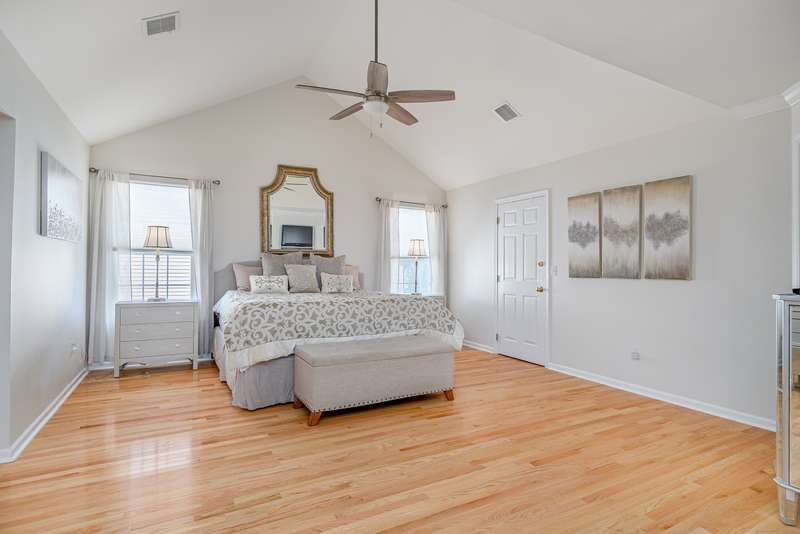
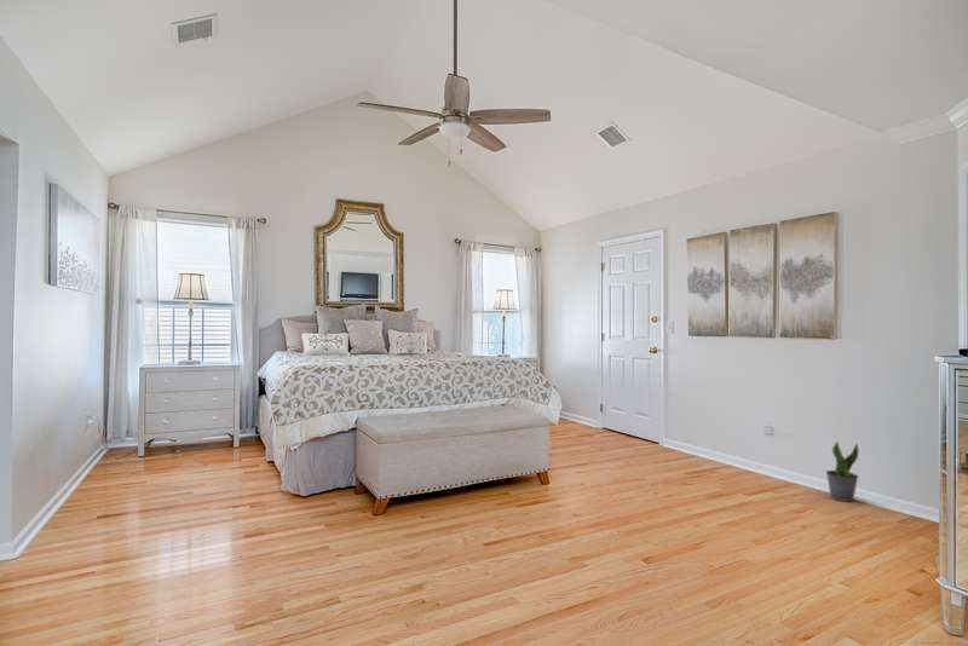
+ potted plant (841, 468)
